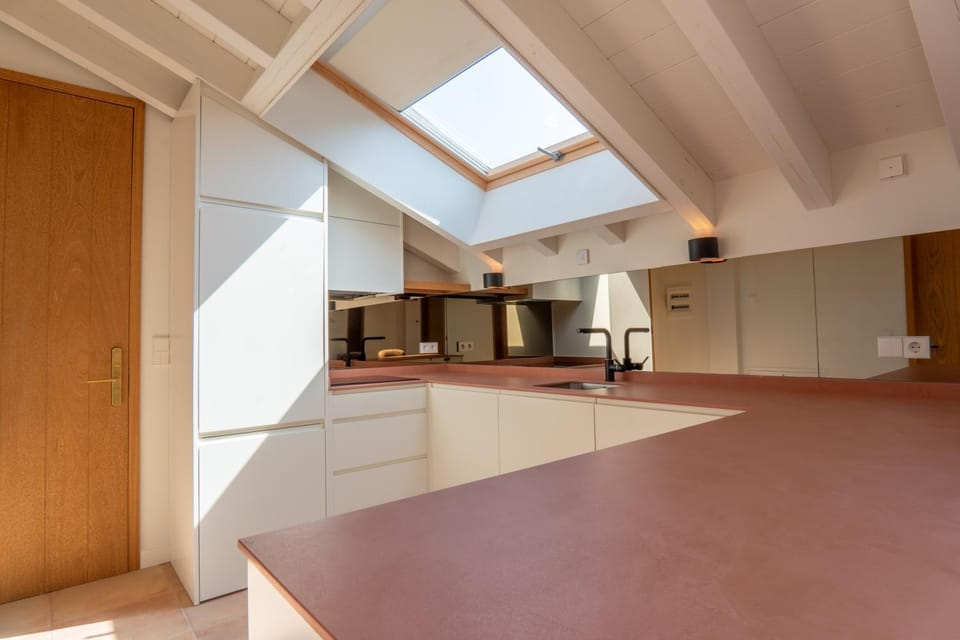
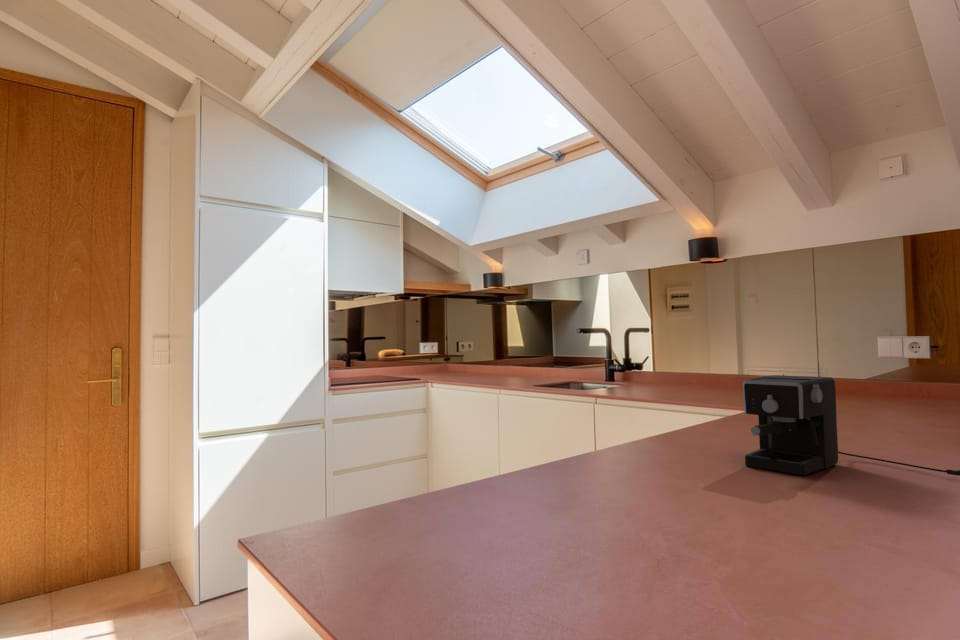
+ coffee maker (836, 425)
